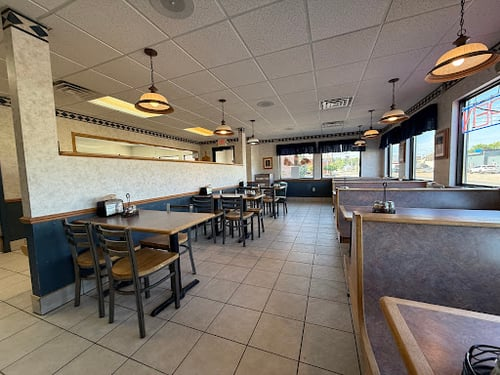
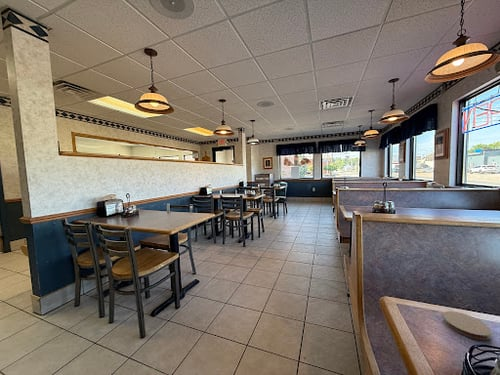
+ coaster (465, 324)
